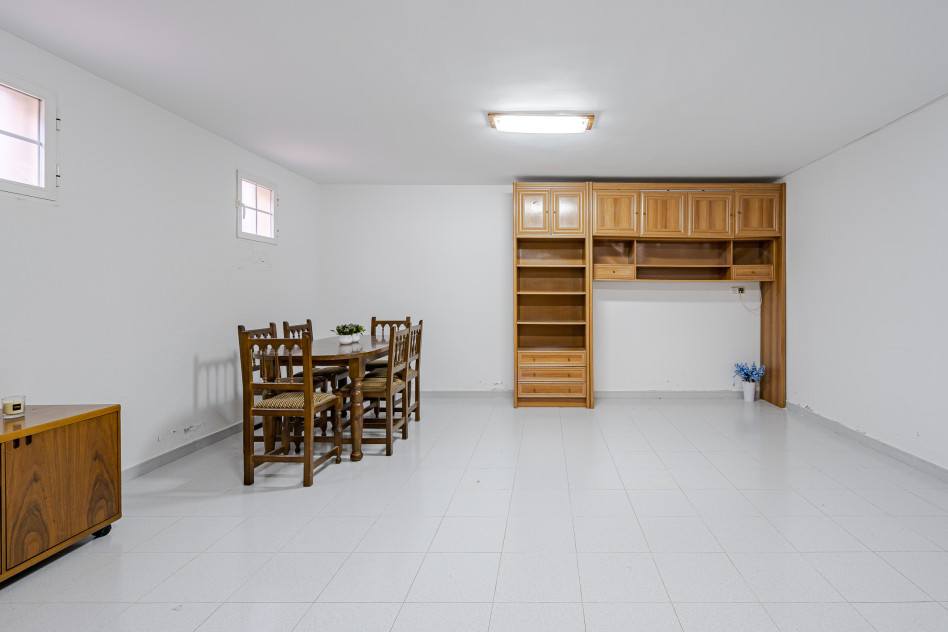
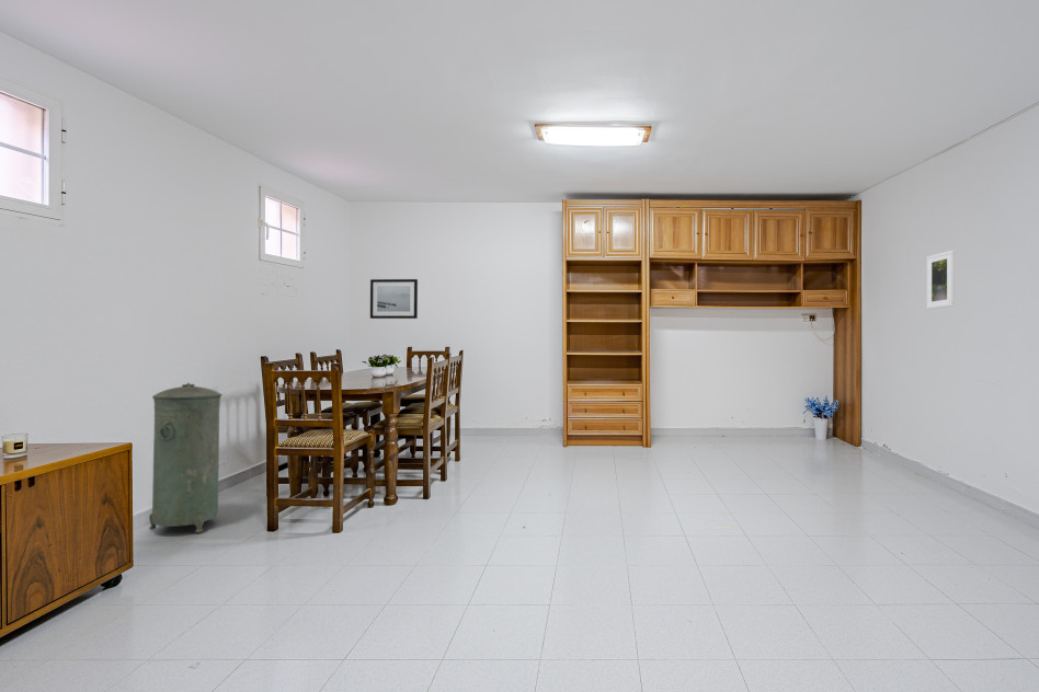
+ wall art (393, 299)
+ trash can (187, 454)
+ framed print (939, 280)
